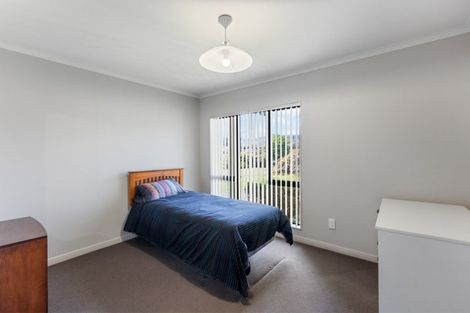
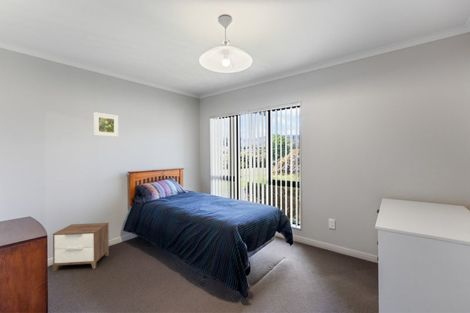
+ nightstand (82, 245)
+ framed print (106, 125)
